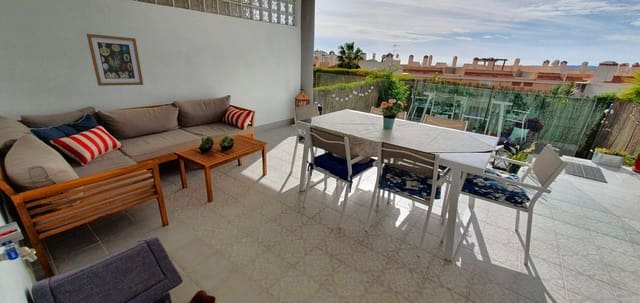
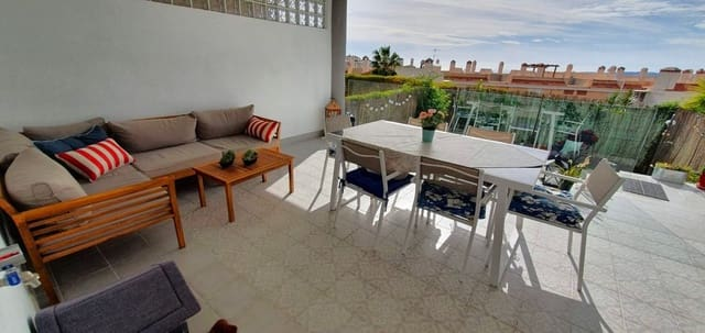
- wall art (117, 61)
